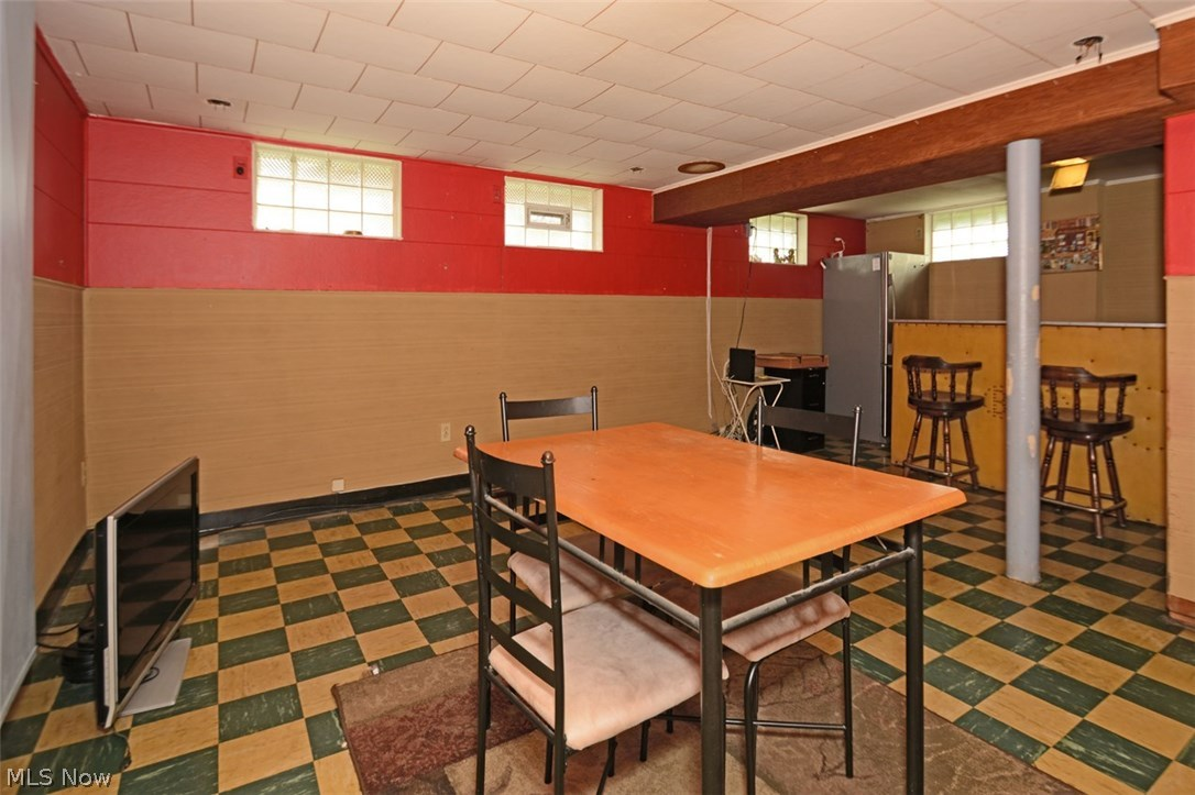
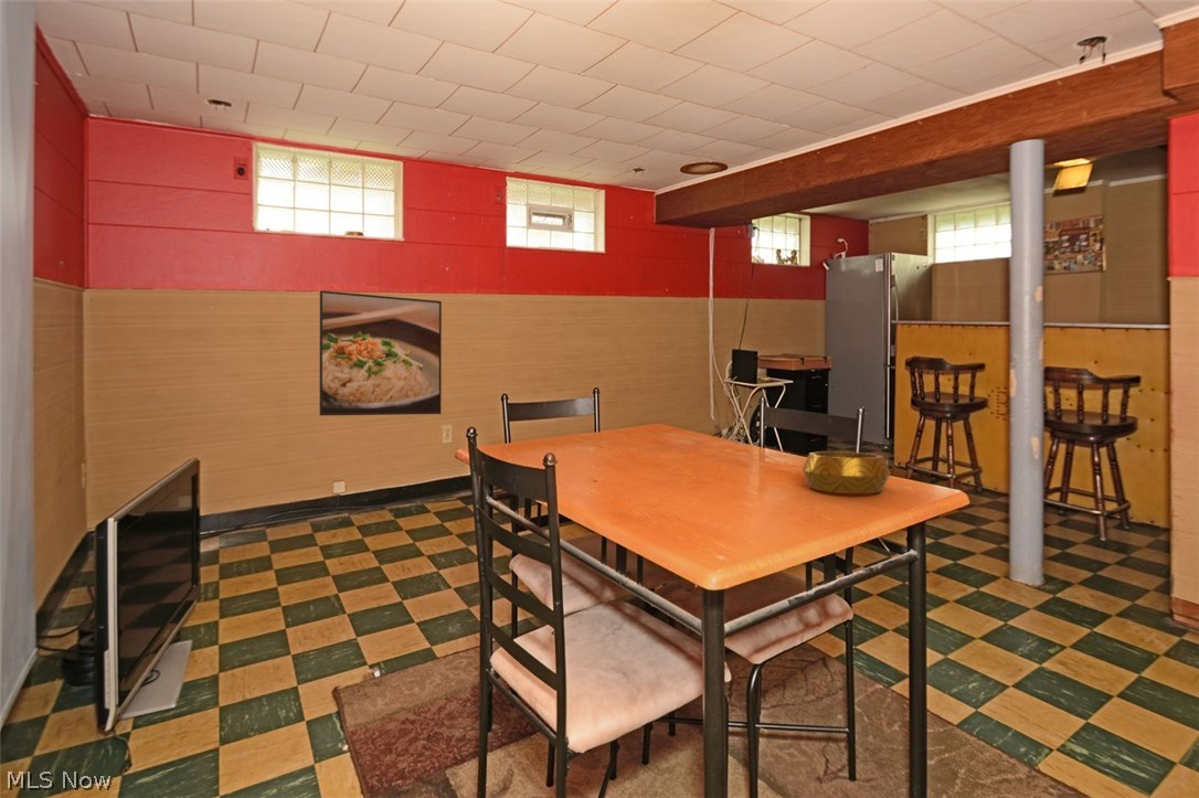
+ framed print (383, 355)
+ decorative bowl (845, 471)
